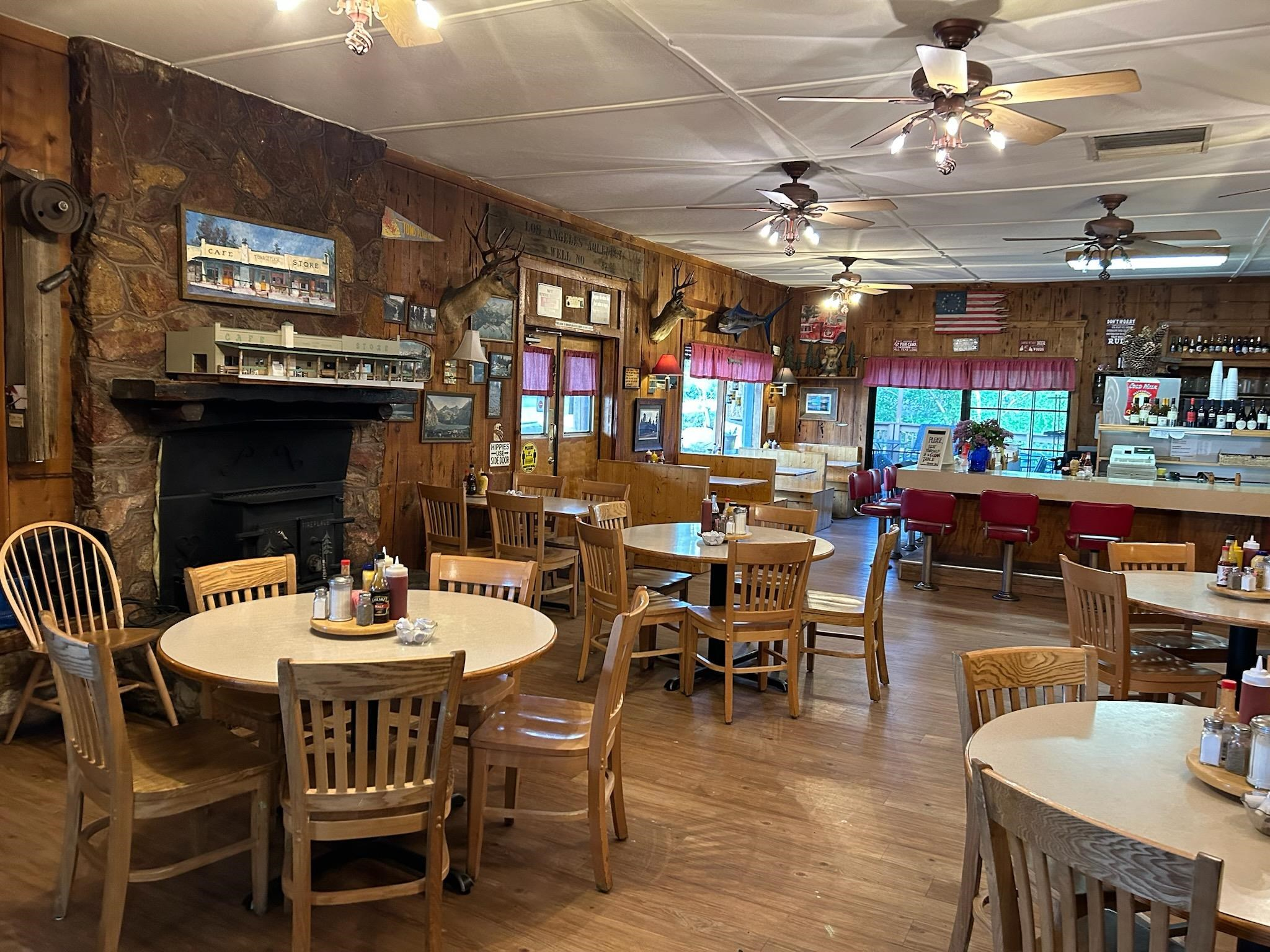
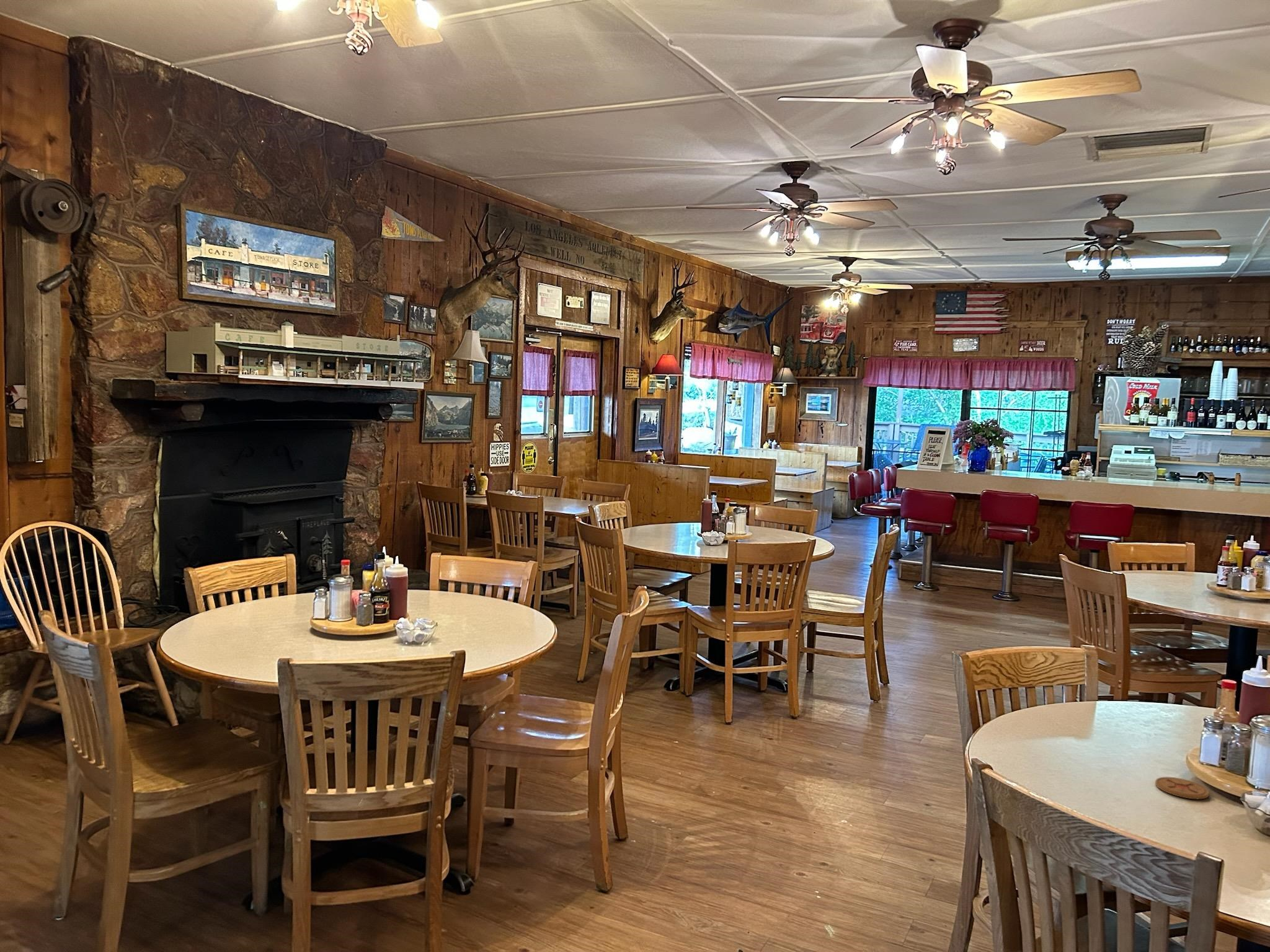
+ coaster (1181, 788)
